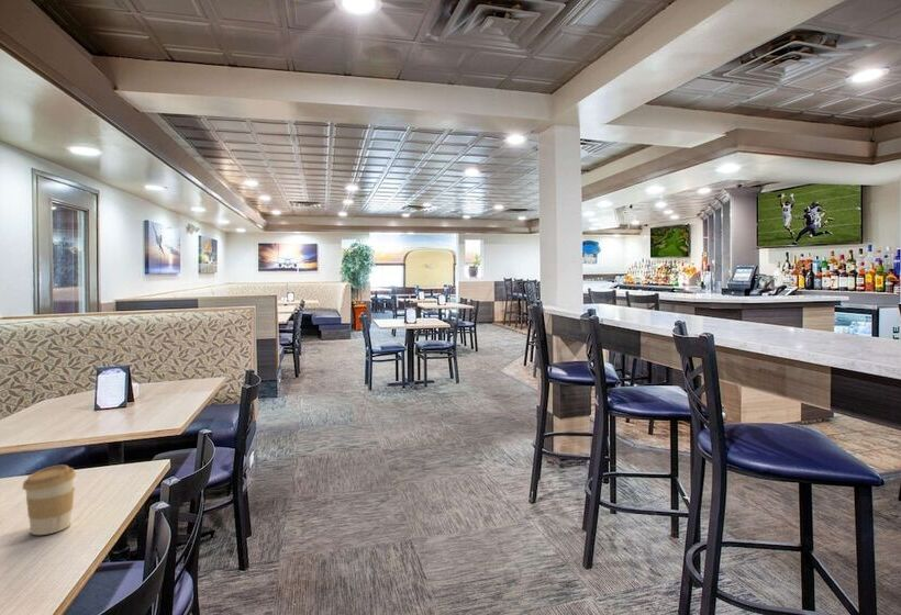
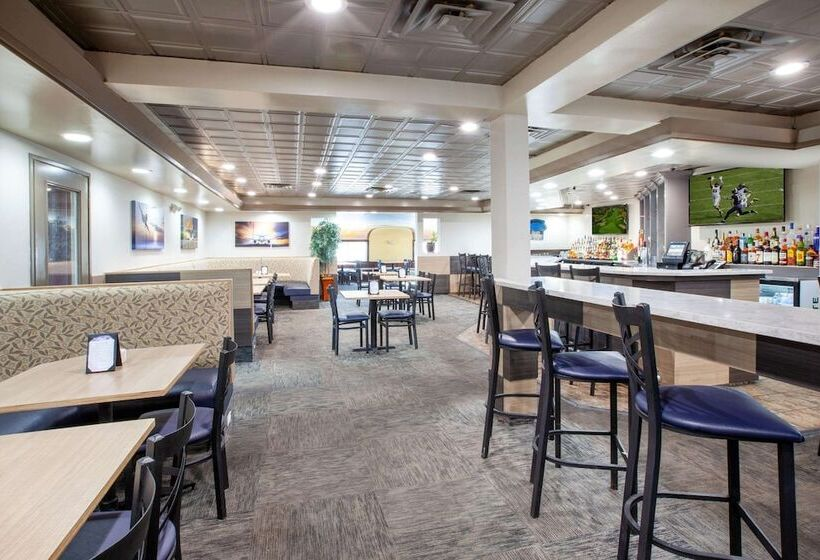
- coffee cup (49, 499)
